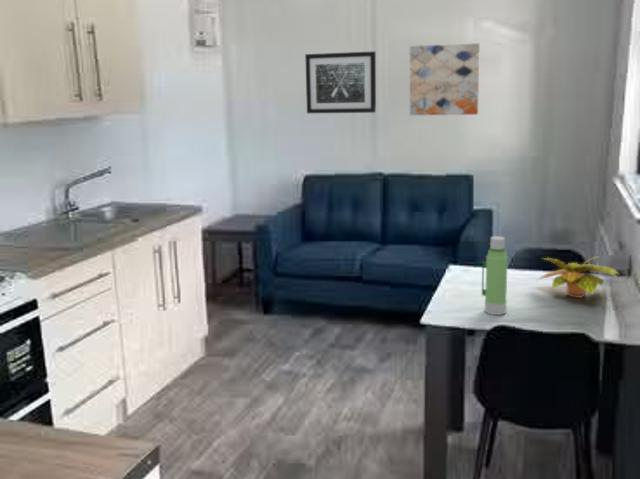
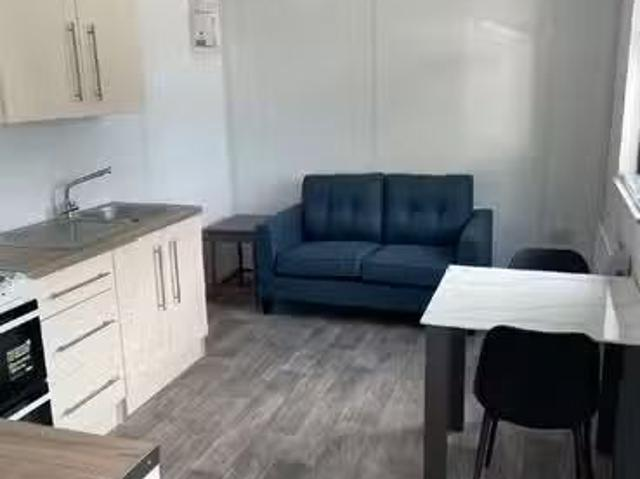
- wall art (340, 83)
- plant (580, 274)
- wall art (443, 80)
- water bottle (495, 275)
